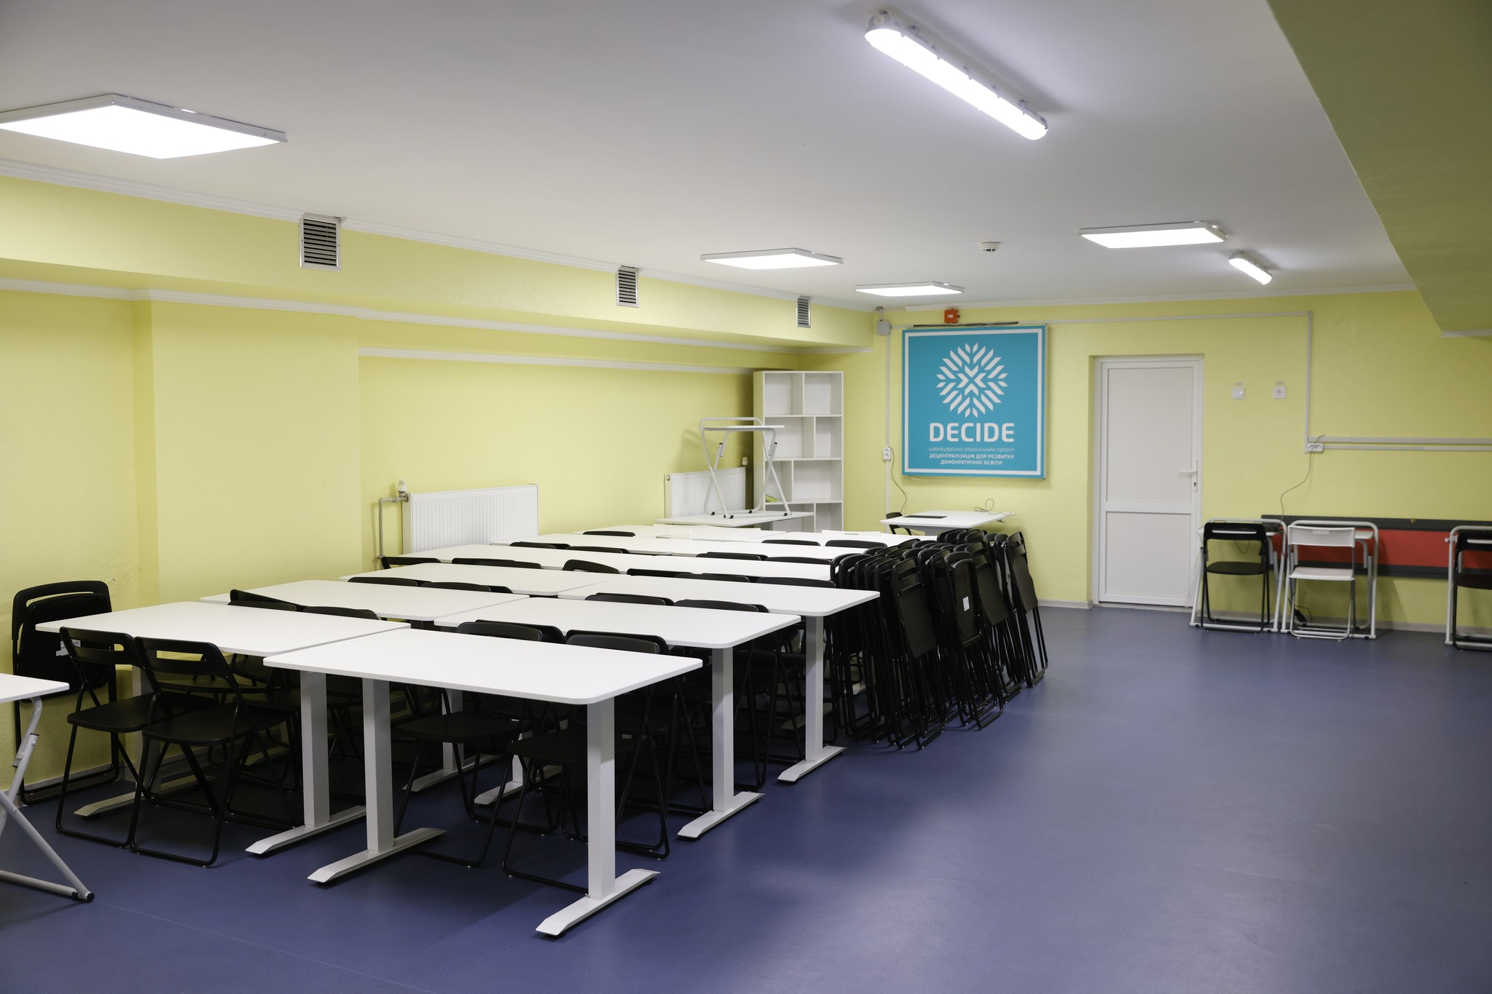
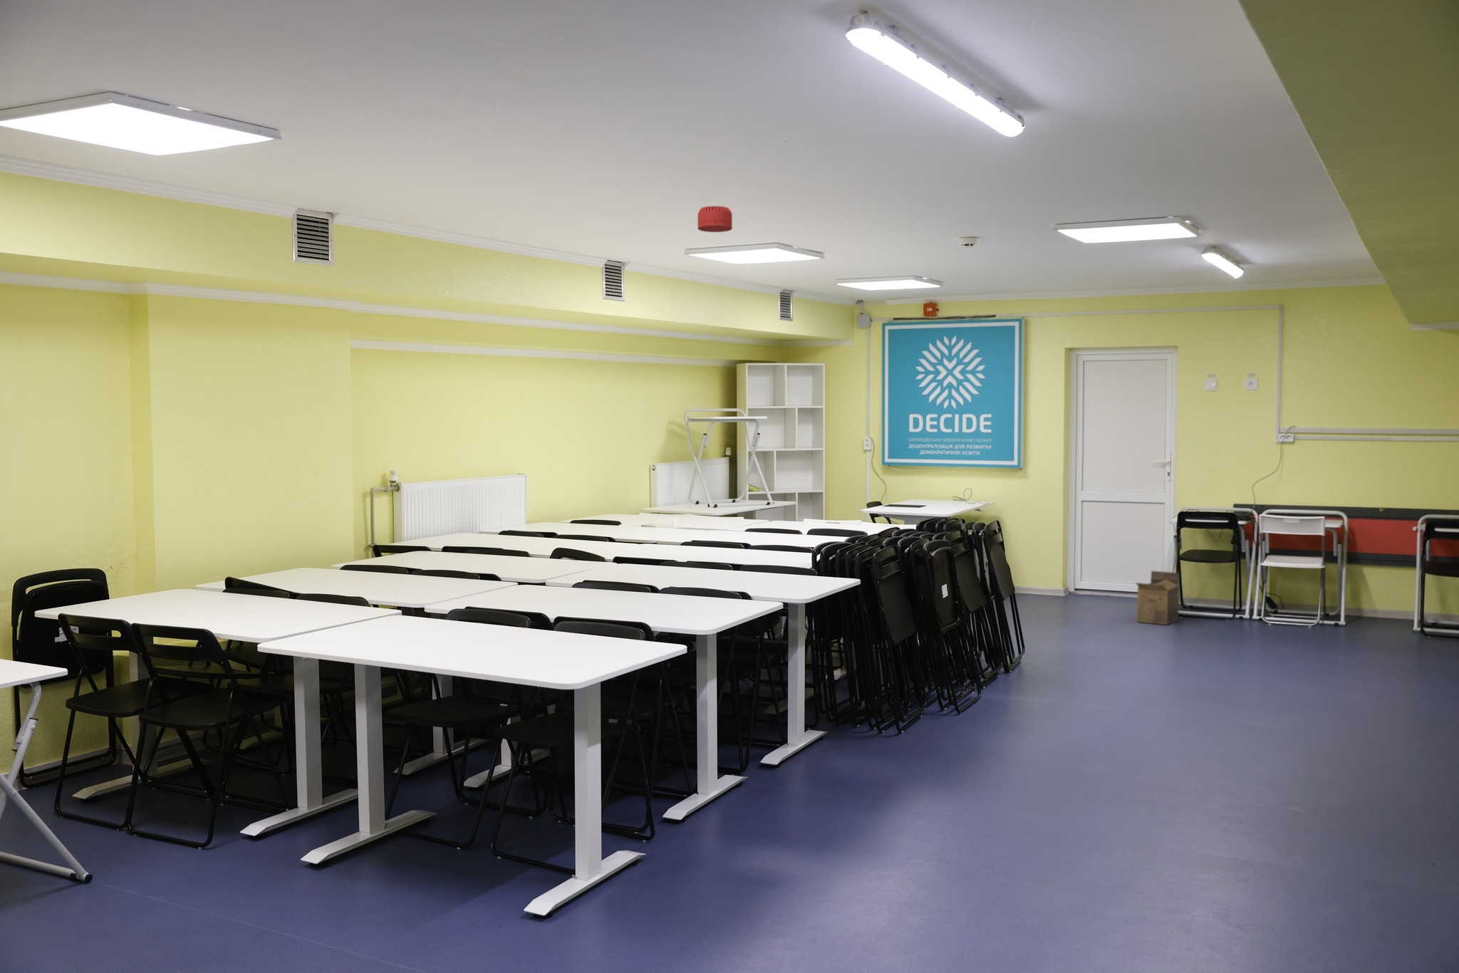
+ smoke detector (714, 218)
+ cardboard box (1157, 597)
